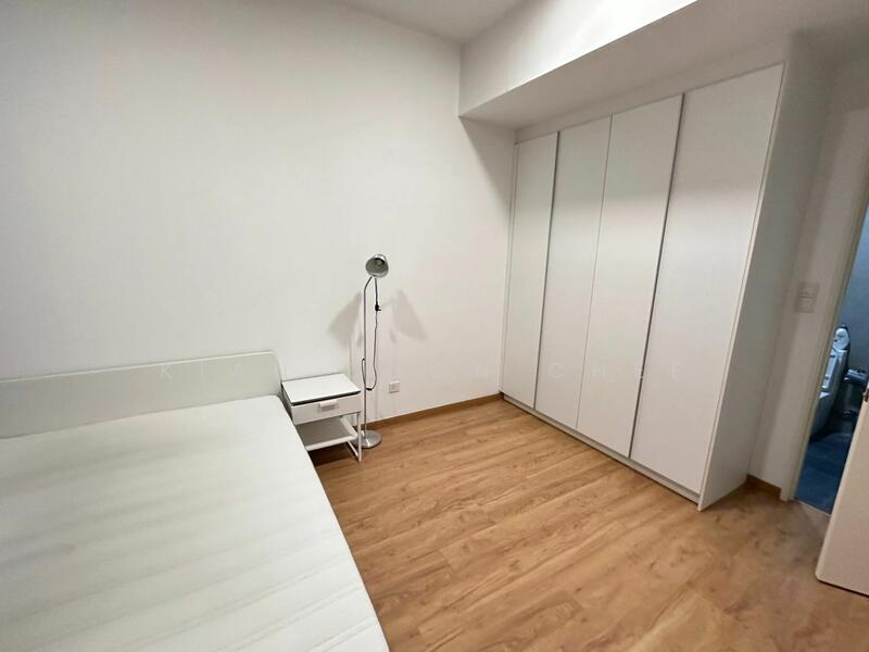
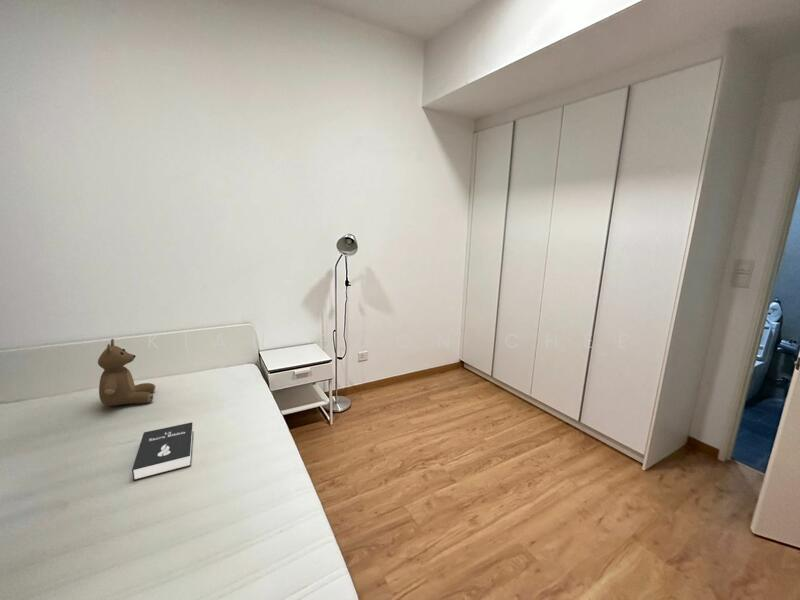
+ booklet (166, 448)
+ teddy bear (125, 371)
